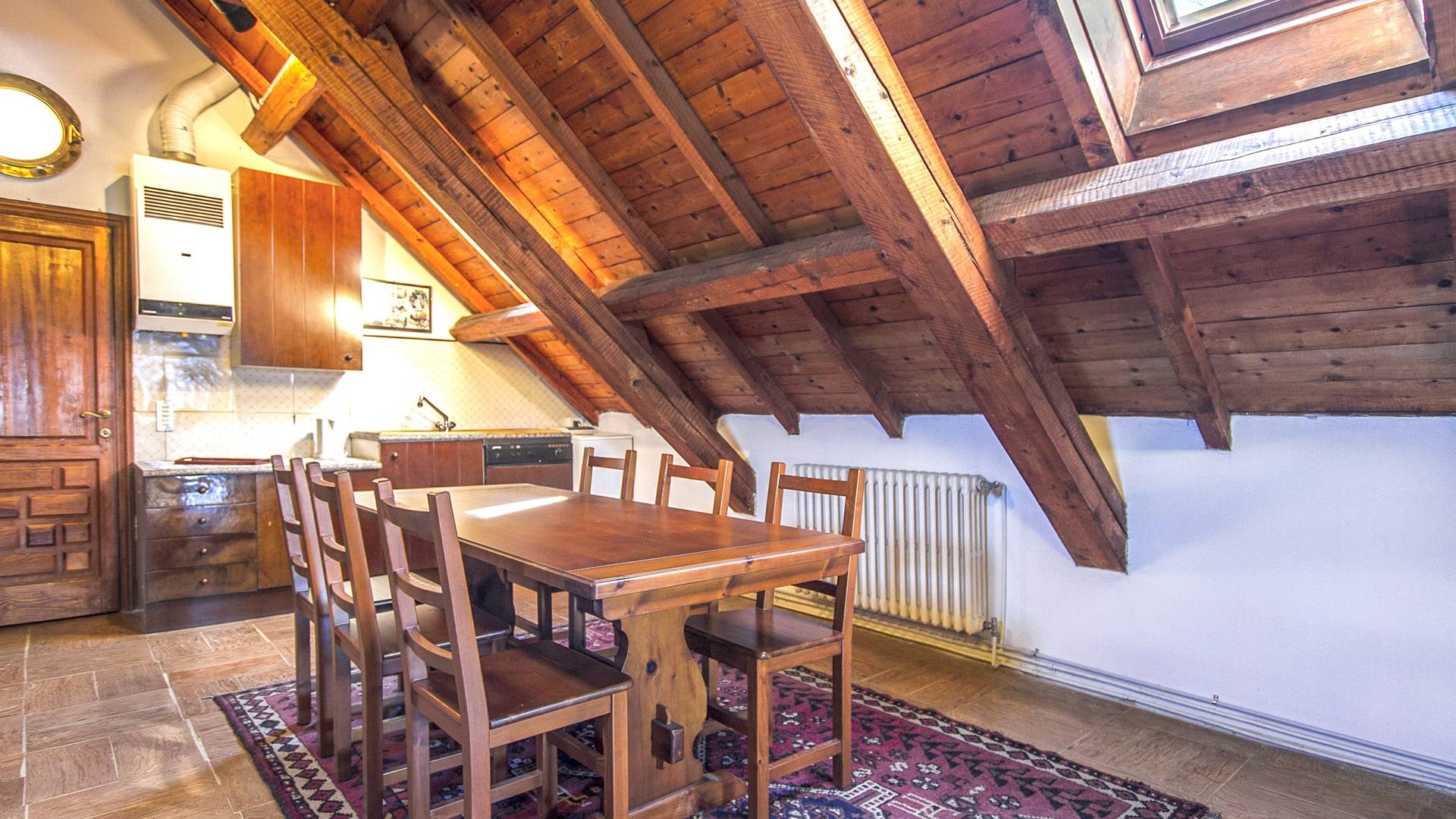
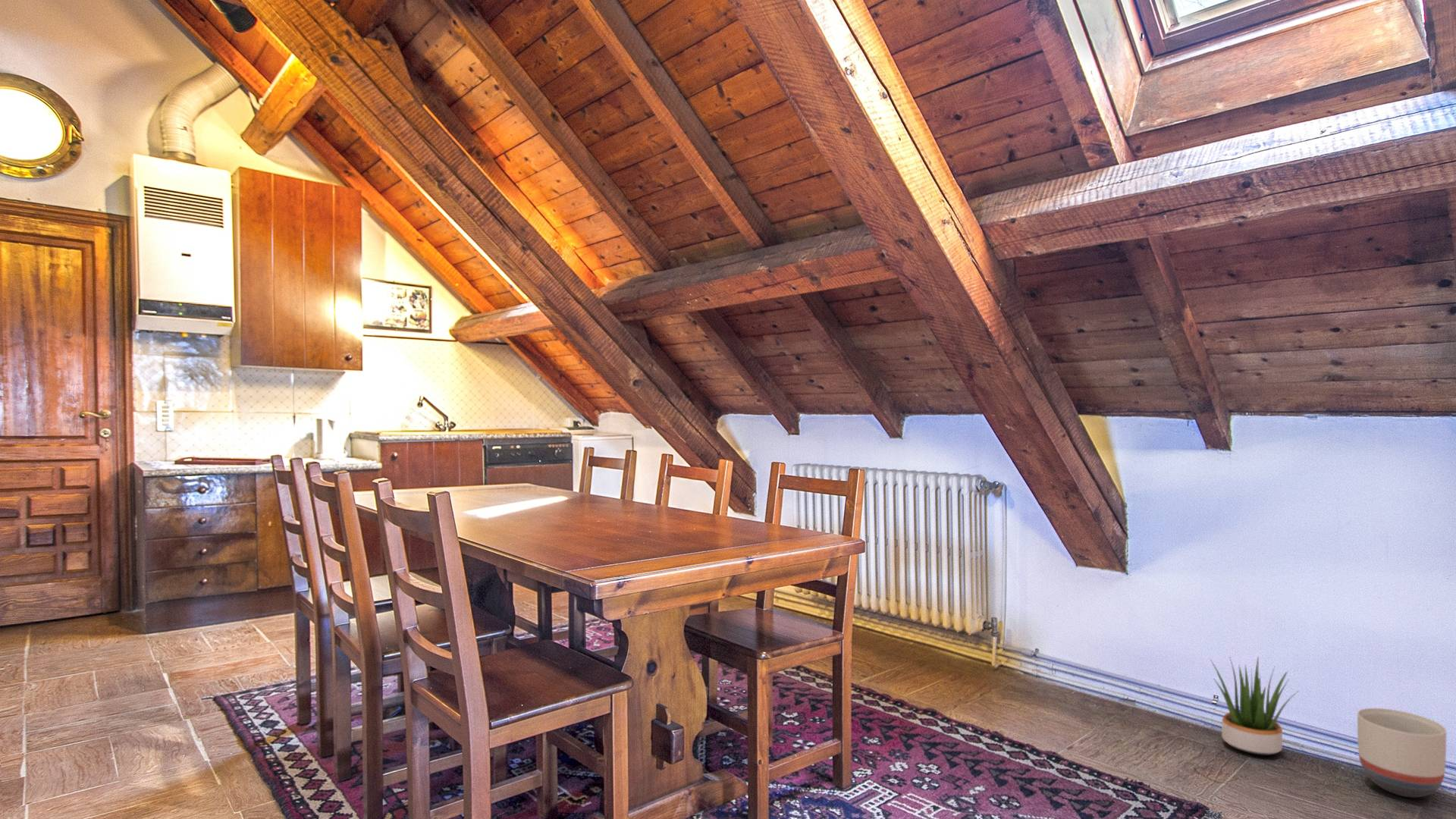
+ potted plant (1251, 704)
+ planter (1400, 756)
